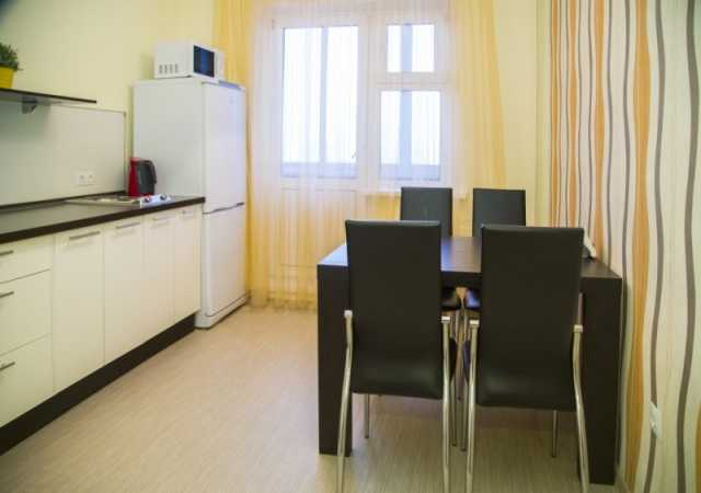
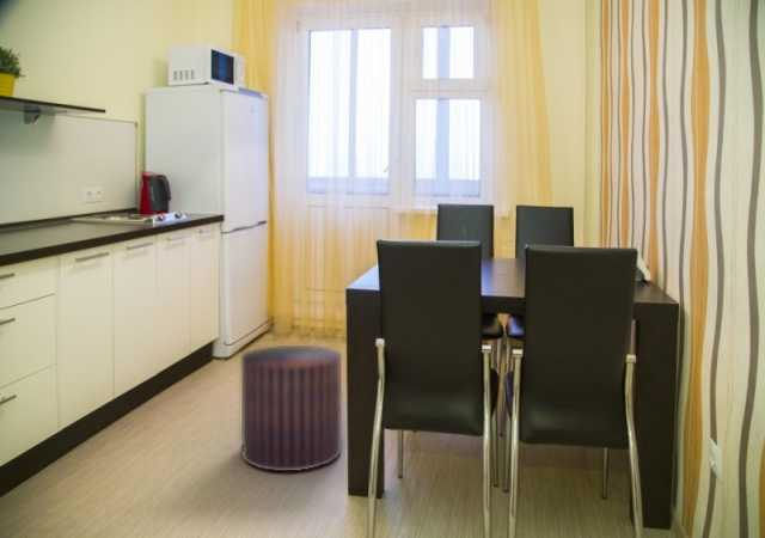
+ stool (292, 403)
